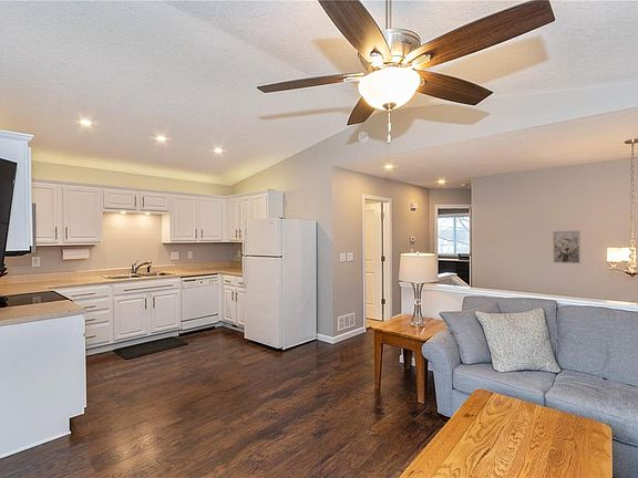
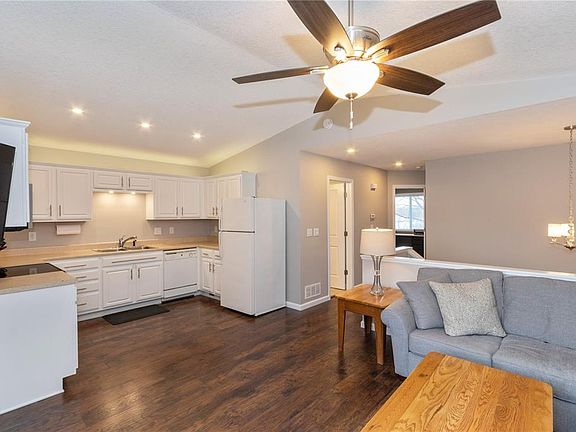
- wall art (566, 247)
